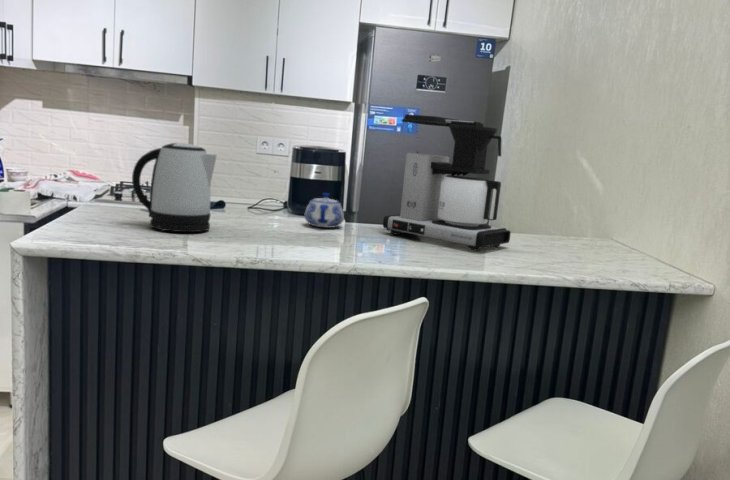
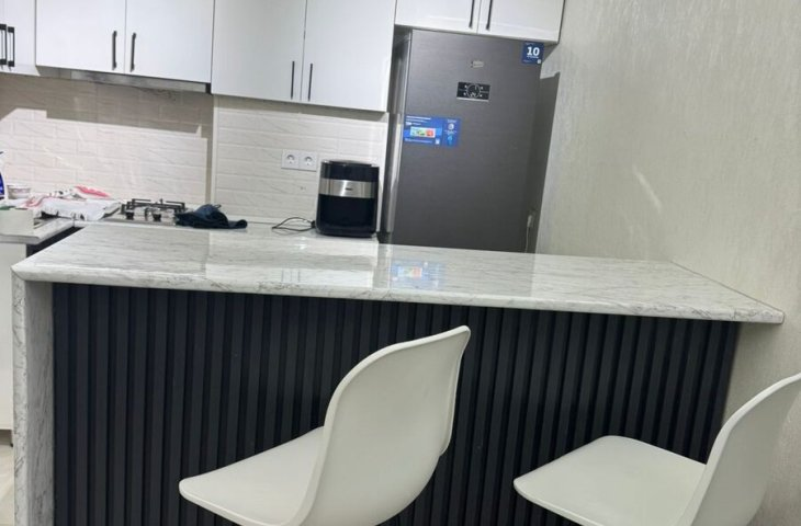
- teapot (325, 209)
- kettle (173, 185)
- coffee maker (451, 180)
